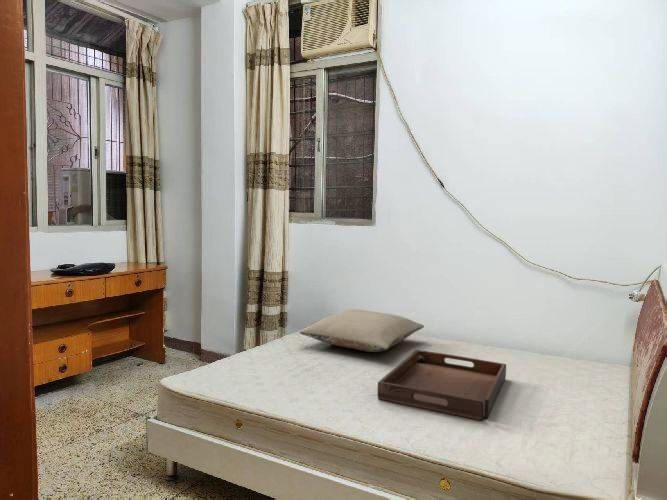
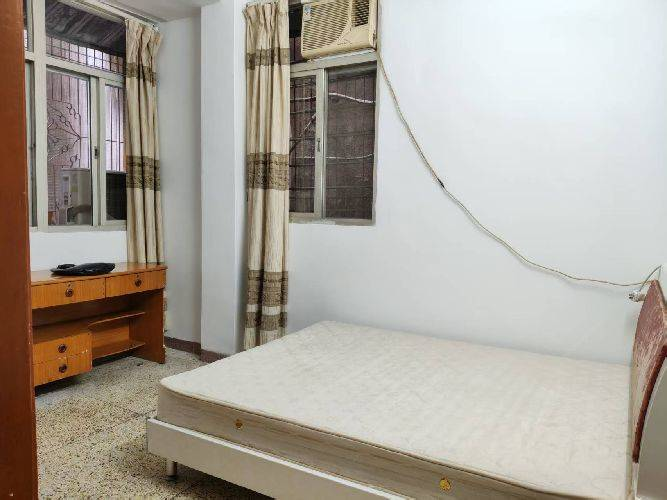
- serving tray (445, 380)
- pillow (363, 329)
